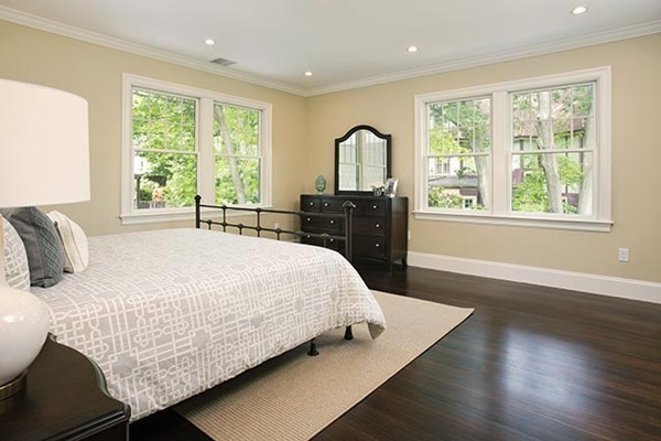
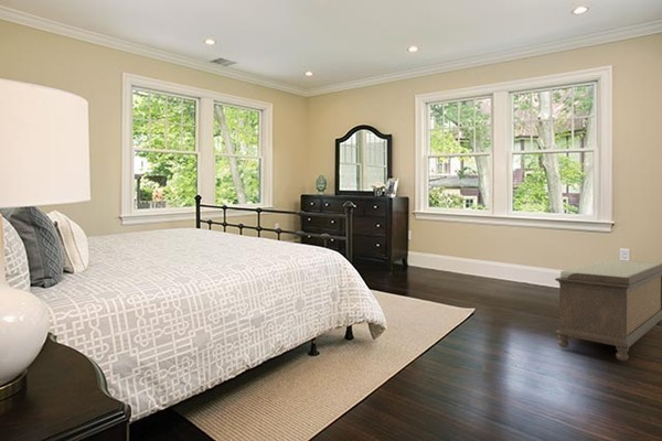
+ bench (615, 301)
